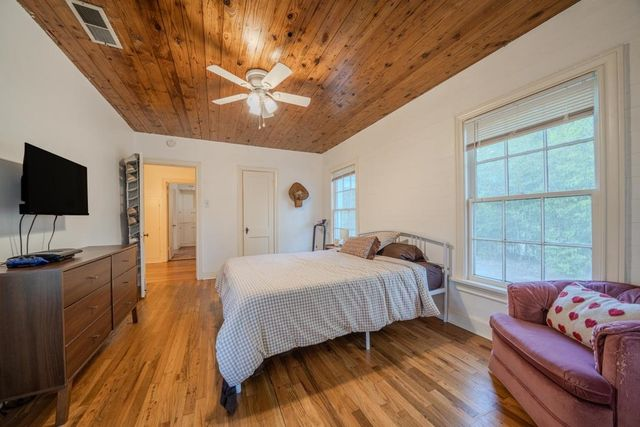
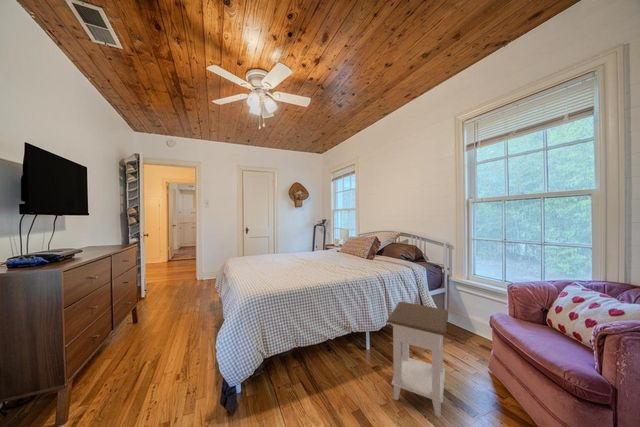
+ nightstand (420, 347)
